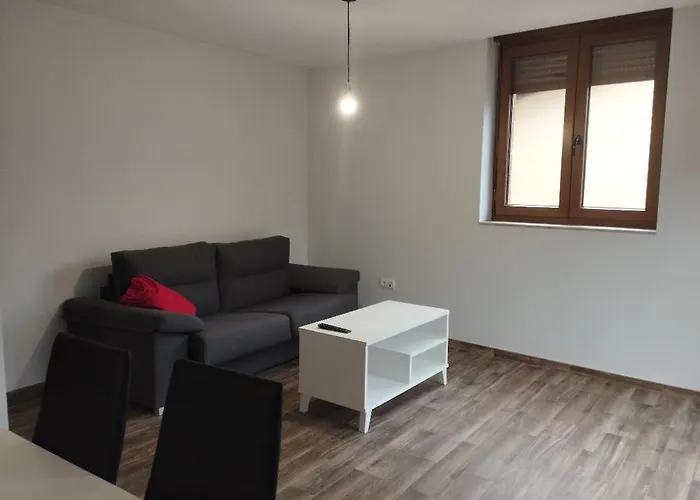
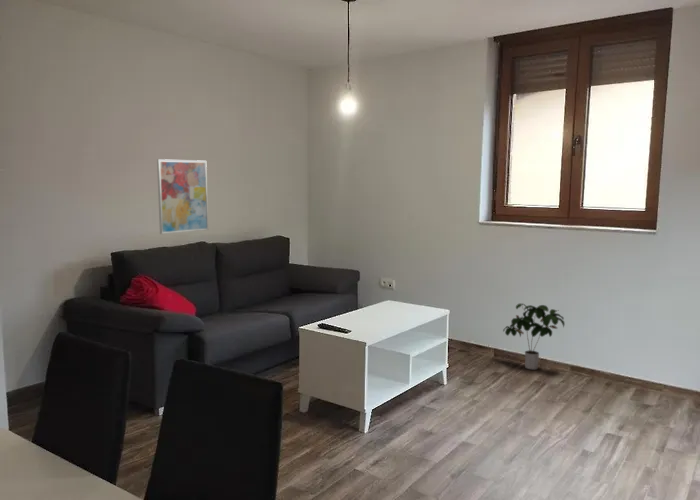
+ wall art (183, 196)
+ potted plant (532, 335)
